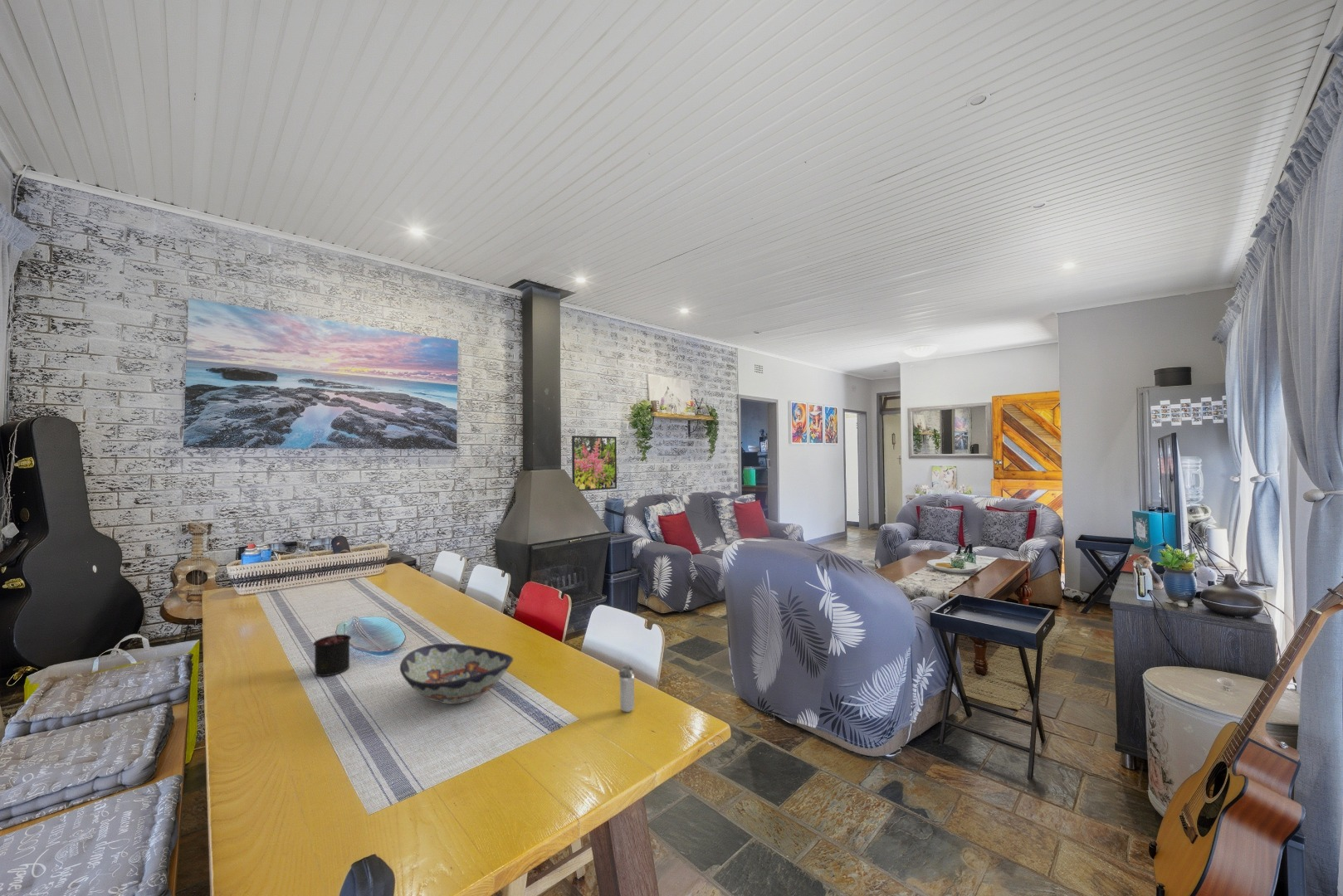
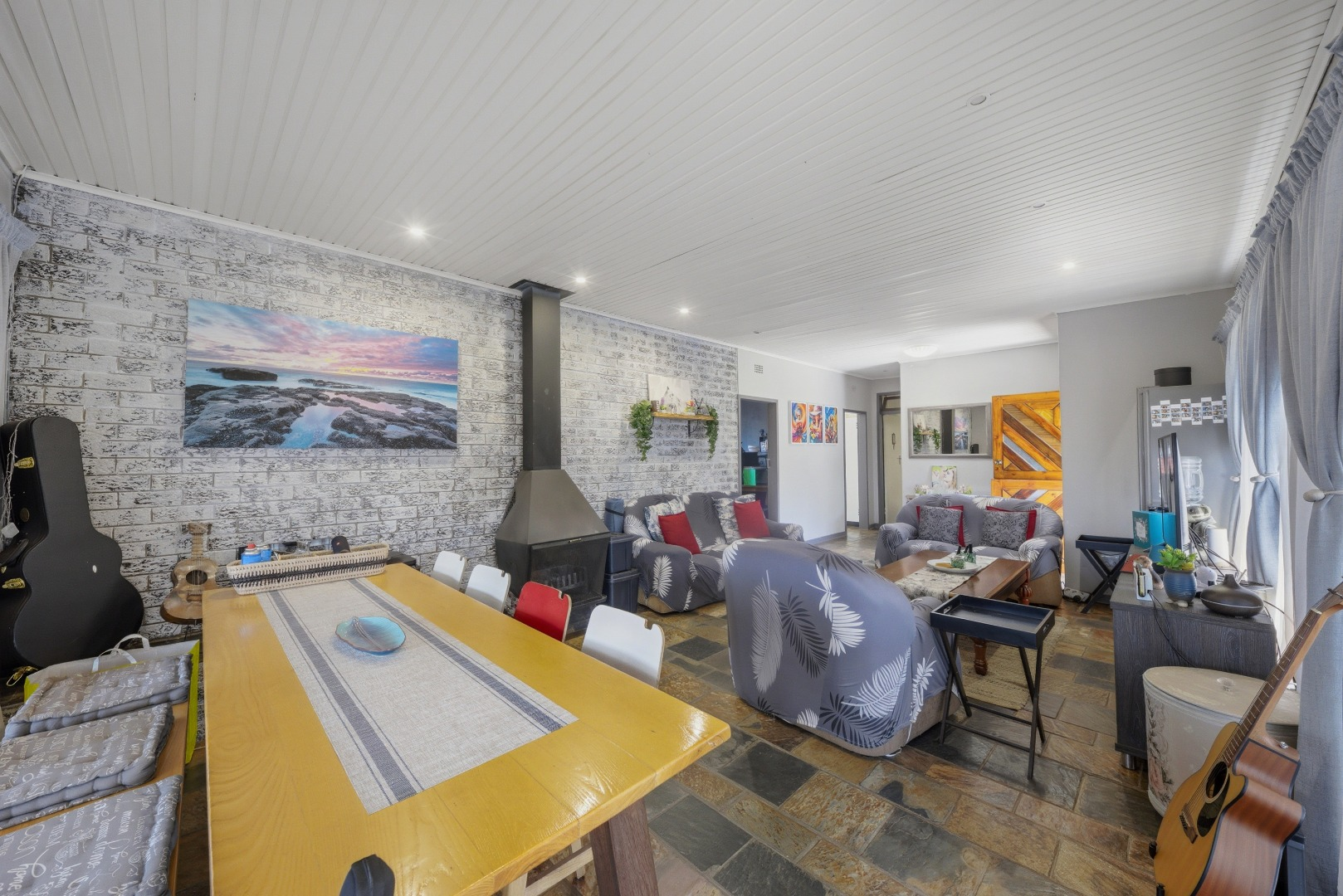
- decorative bowl (457, 676)
- shaker (627, 688)
- candle (332, 647)
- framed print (594, 463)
